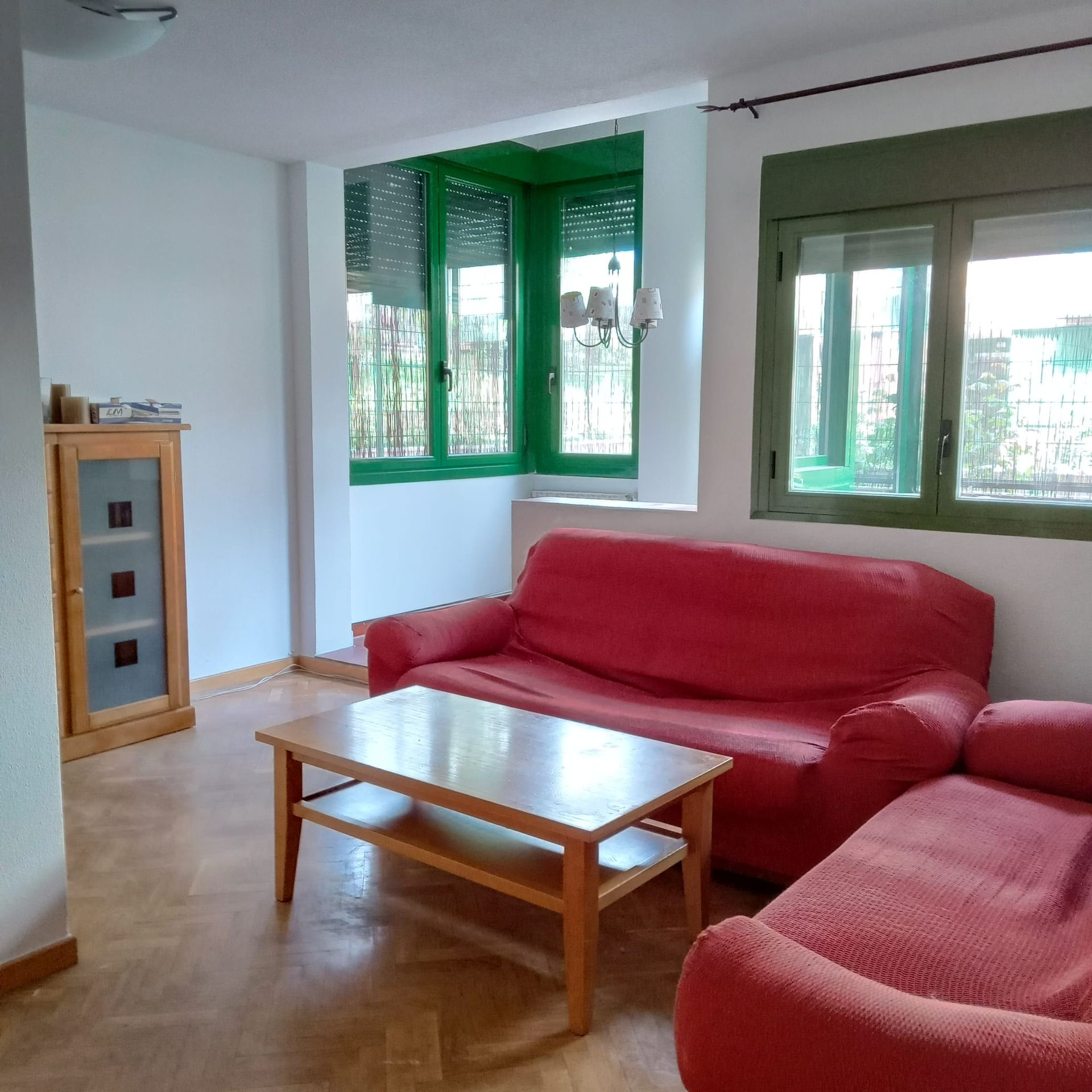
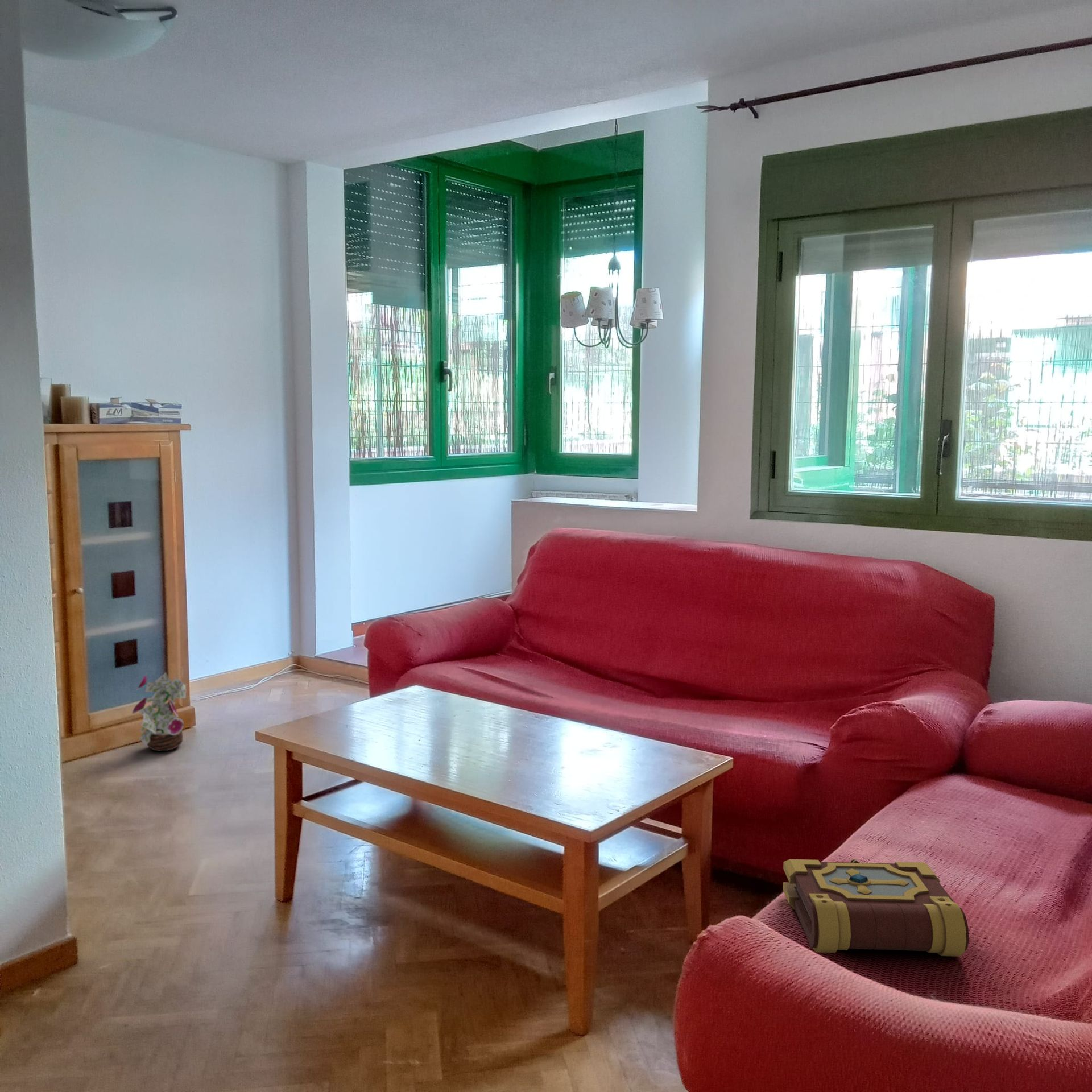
+ decorative plant (160, 709)
+ book (879, 903)
